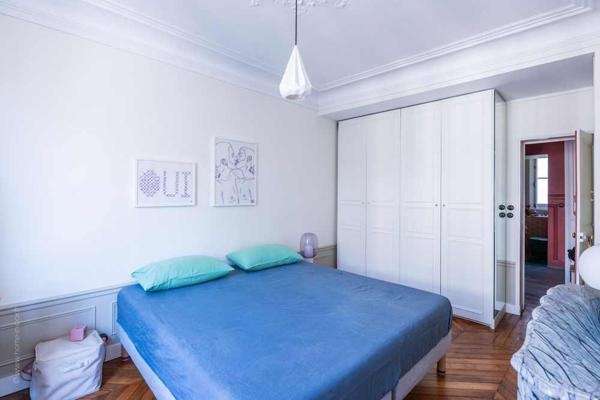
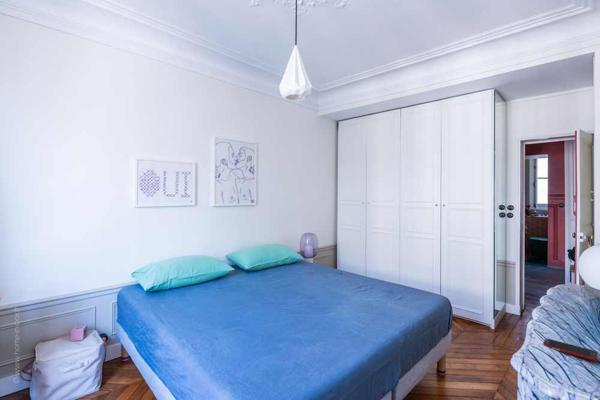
+ cell phone (569, 349)
